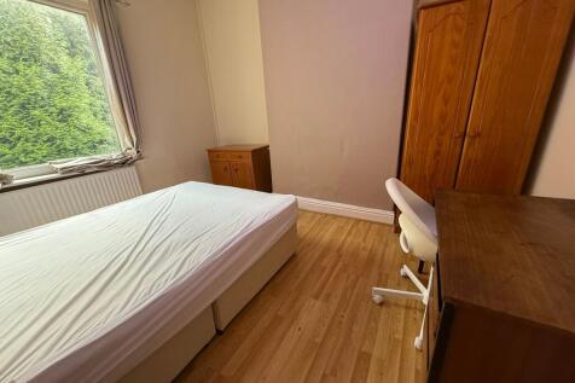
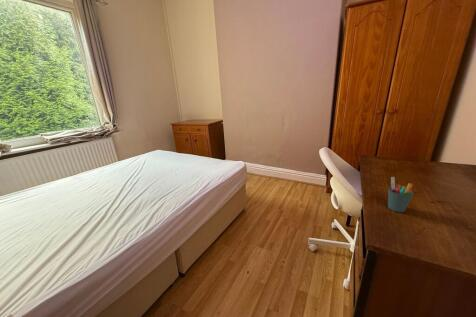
+ pen holder (399, 195)
